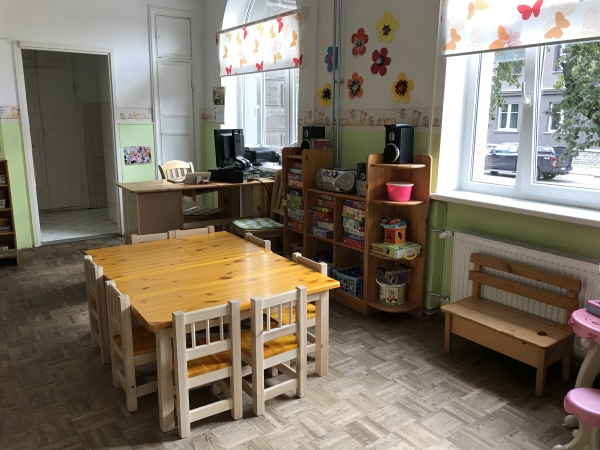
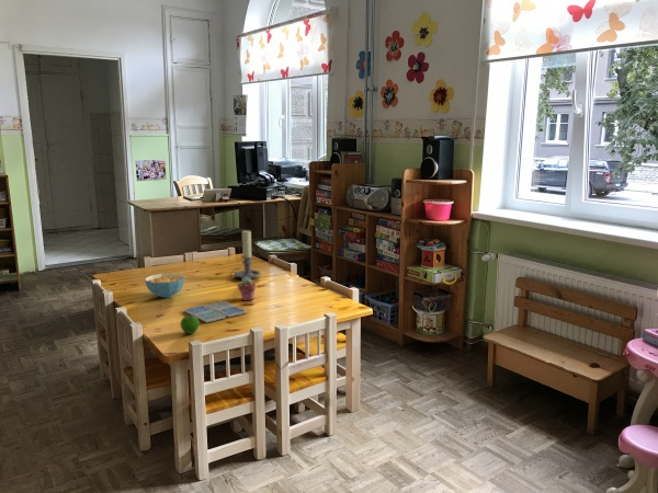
+ candle holder (243, 253)
+ apple (190, 324)
+ drink coaster (215, 311)
+ potted succulent (247, 287)
+ cereal bowl (166, 286)
